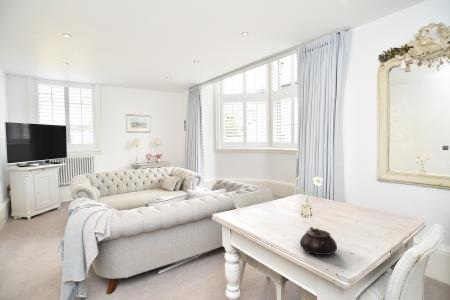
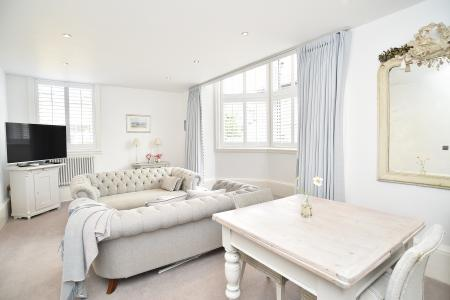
- teapot (318, 239)
